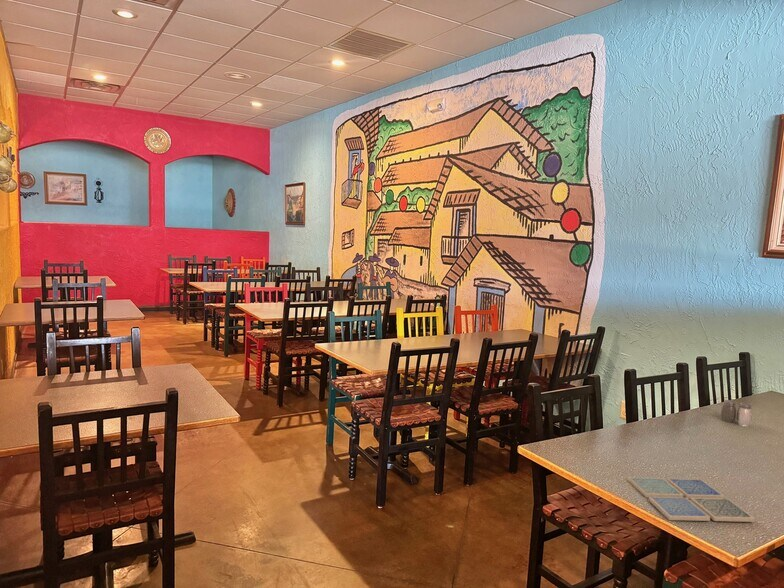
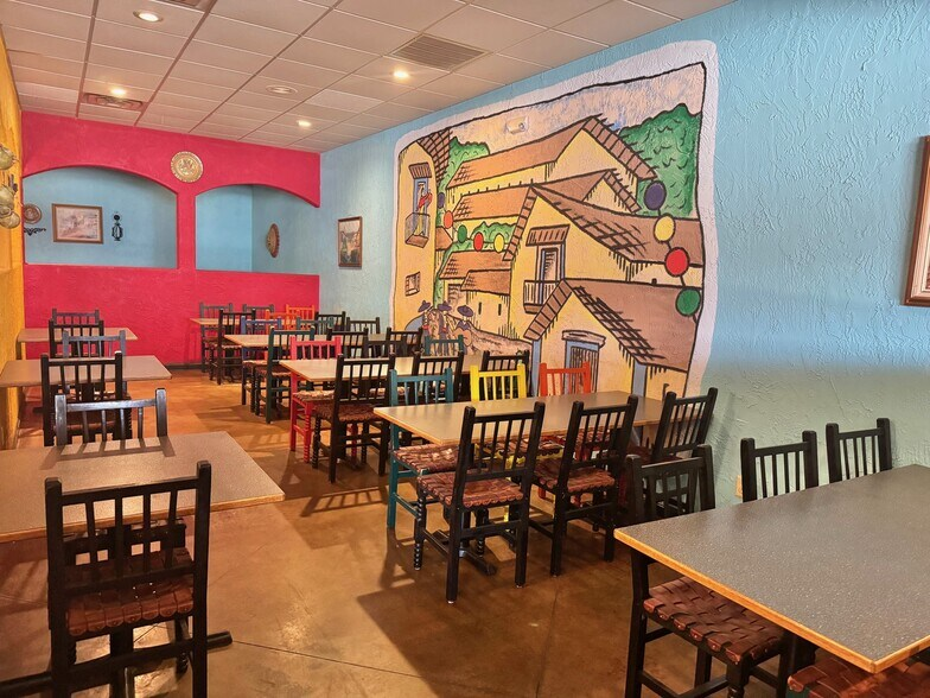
- drink coaster (686, 498)
- salt and pepper shaker (737, 412)
